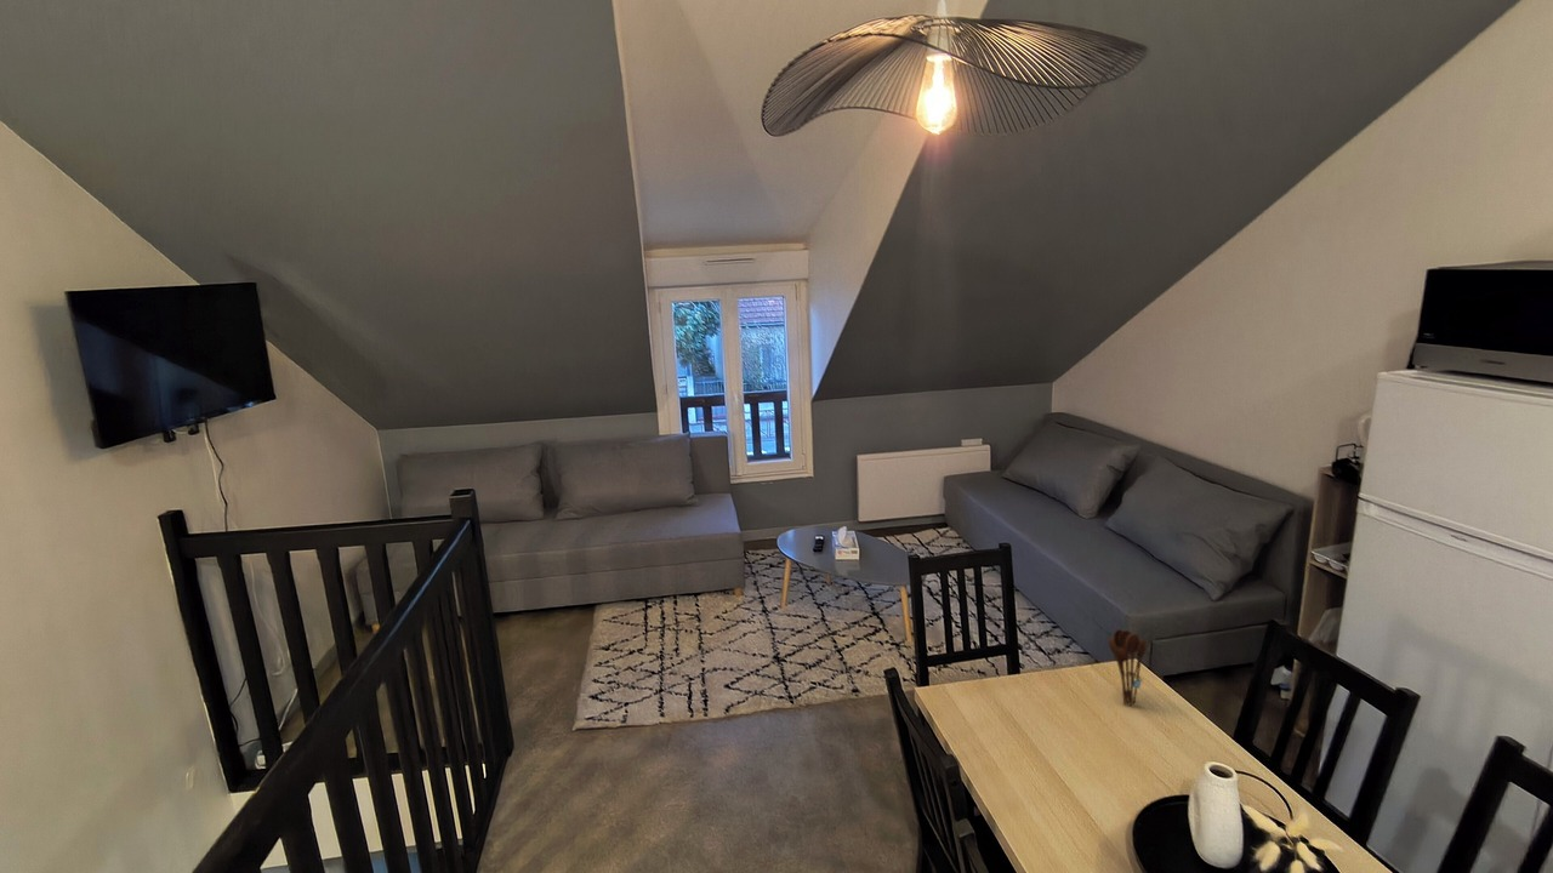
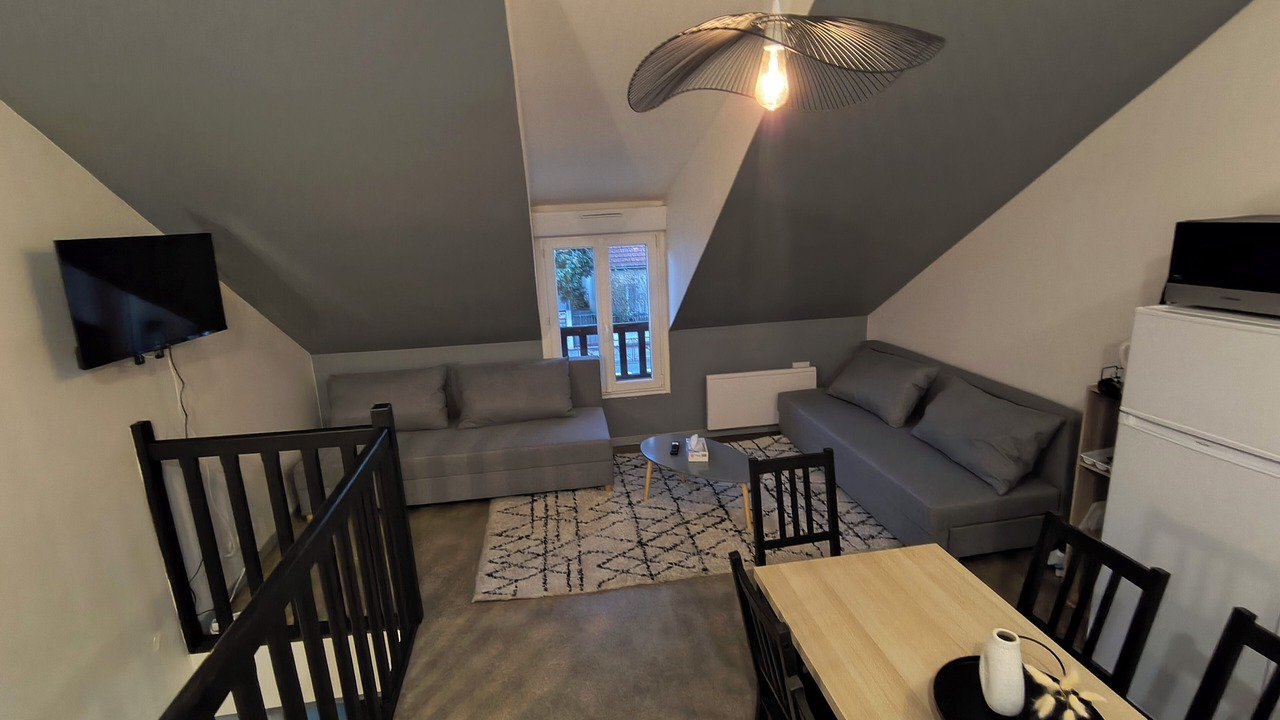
- utensil holder (1127, 666)
